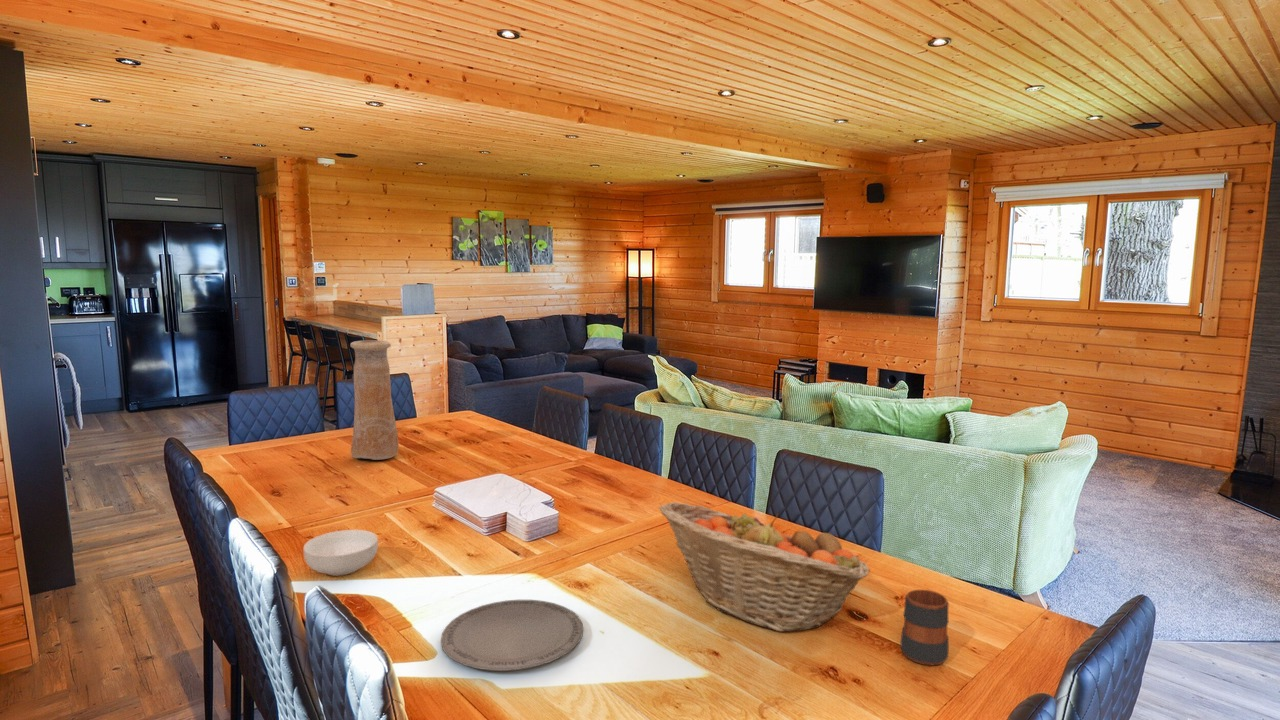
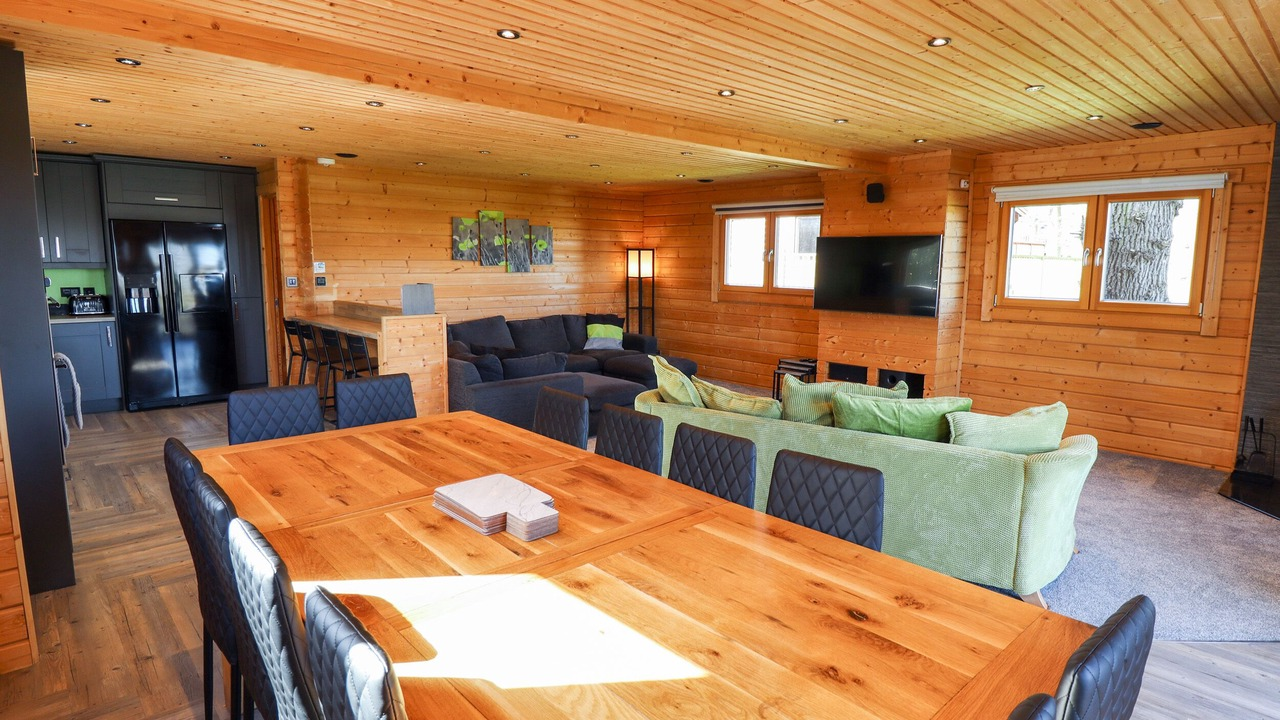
- mug (929, 623)
- fruit basket (758, 553)
- plate (513, 634)
- cereal bowl (341, 555)
- vase (372, 399)
